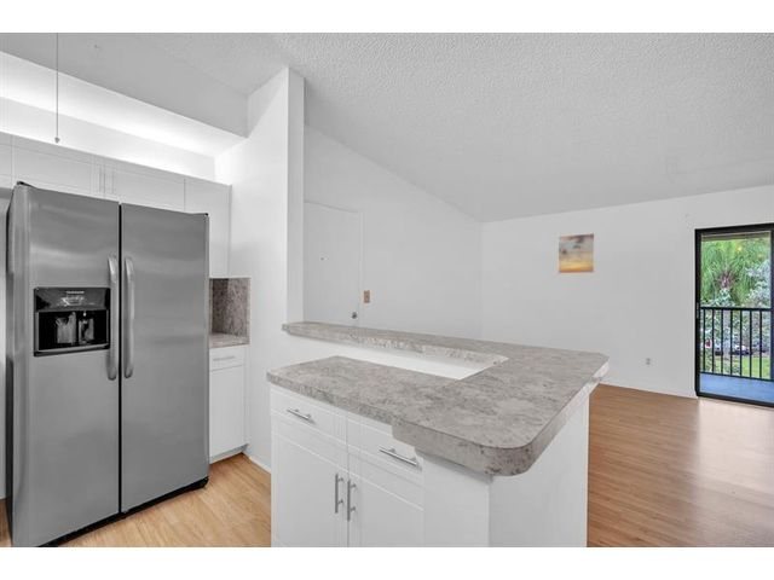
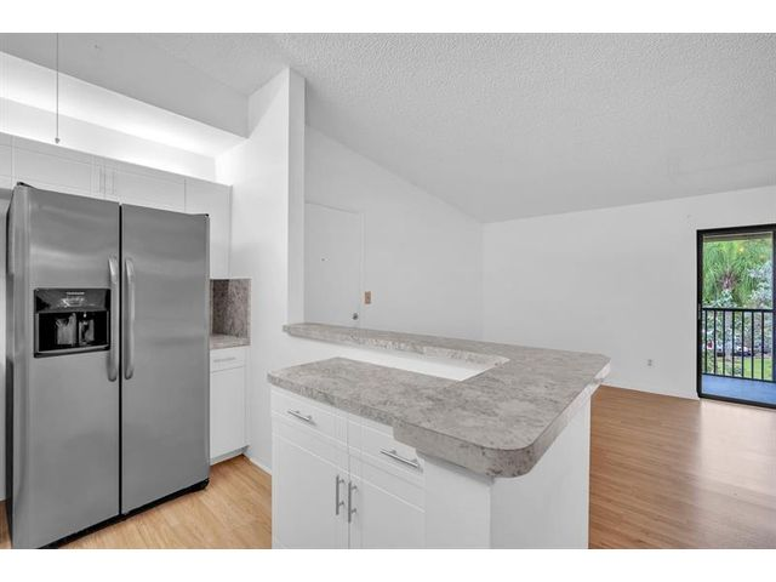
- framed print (576, 254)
